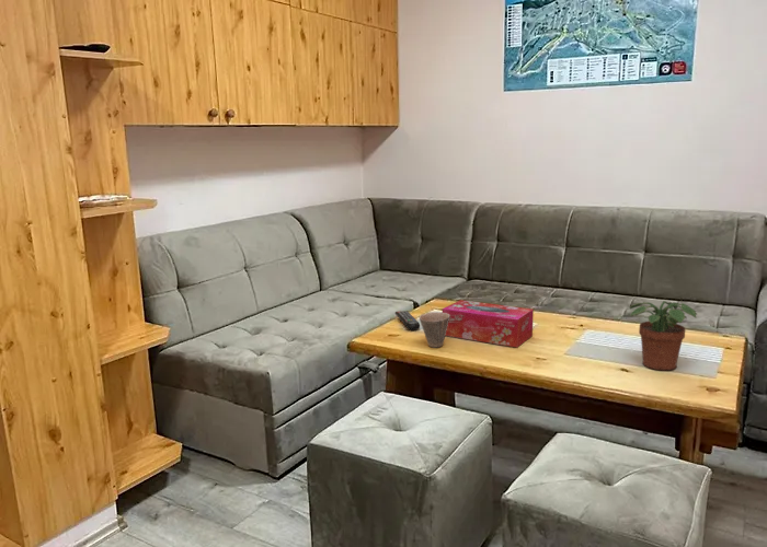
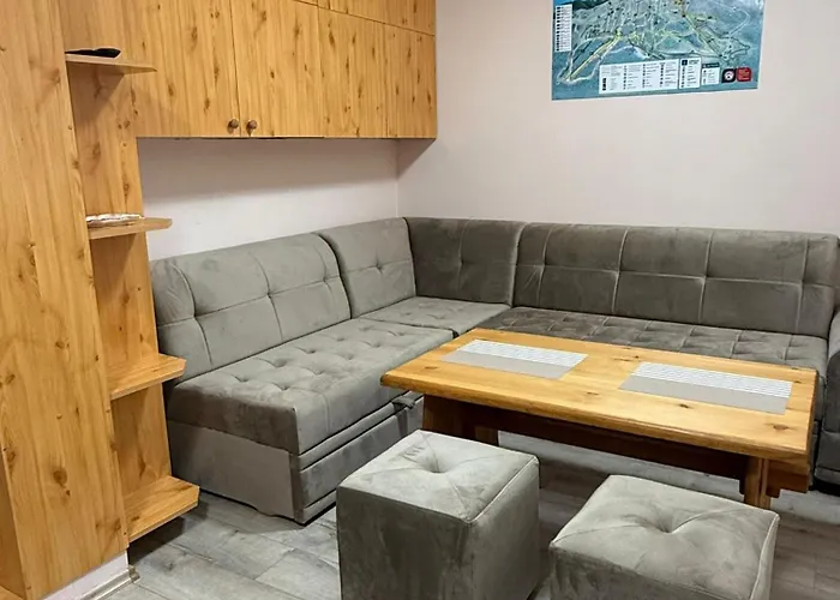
- remote control (407, 319)
- potted plant (660, 335)
- cup (434, 330)
- tissue box (486, 322)
